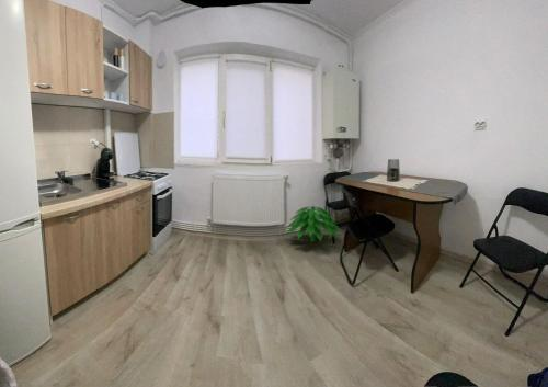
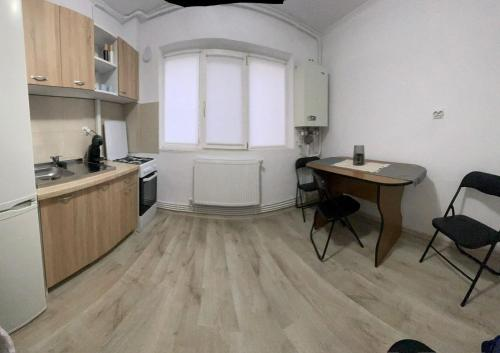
- indoor plant (312, 221)
